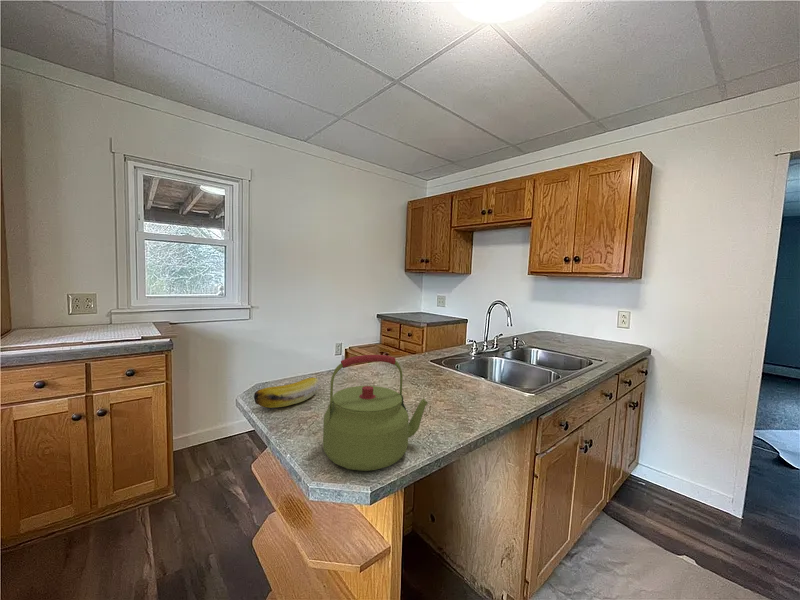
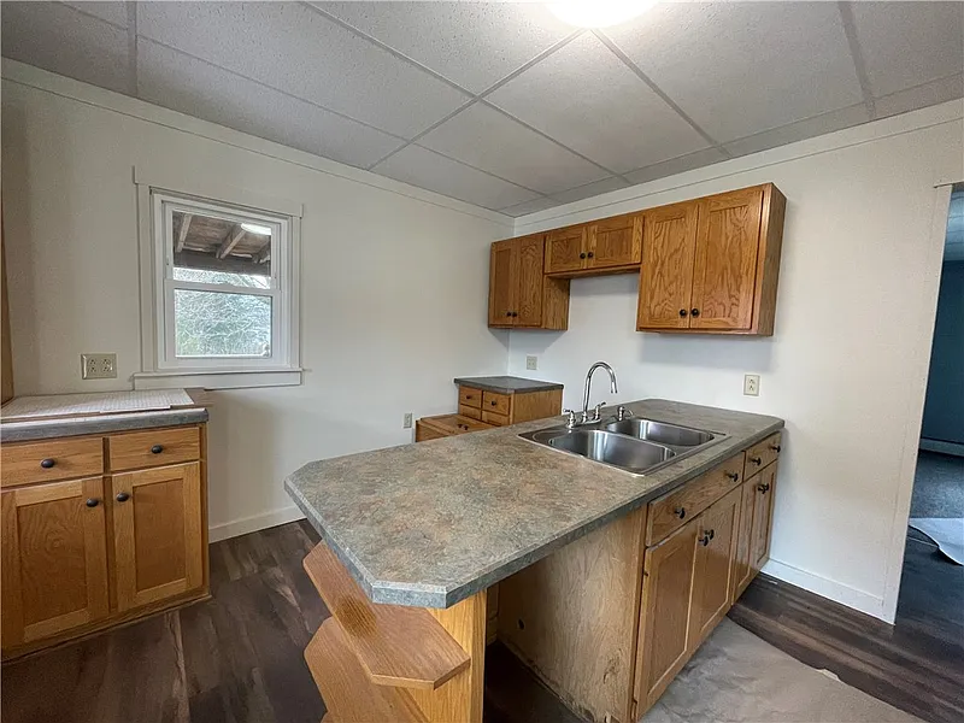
- banana (288, 388)
- kettle (379, 402)
